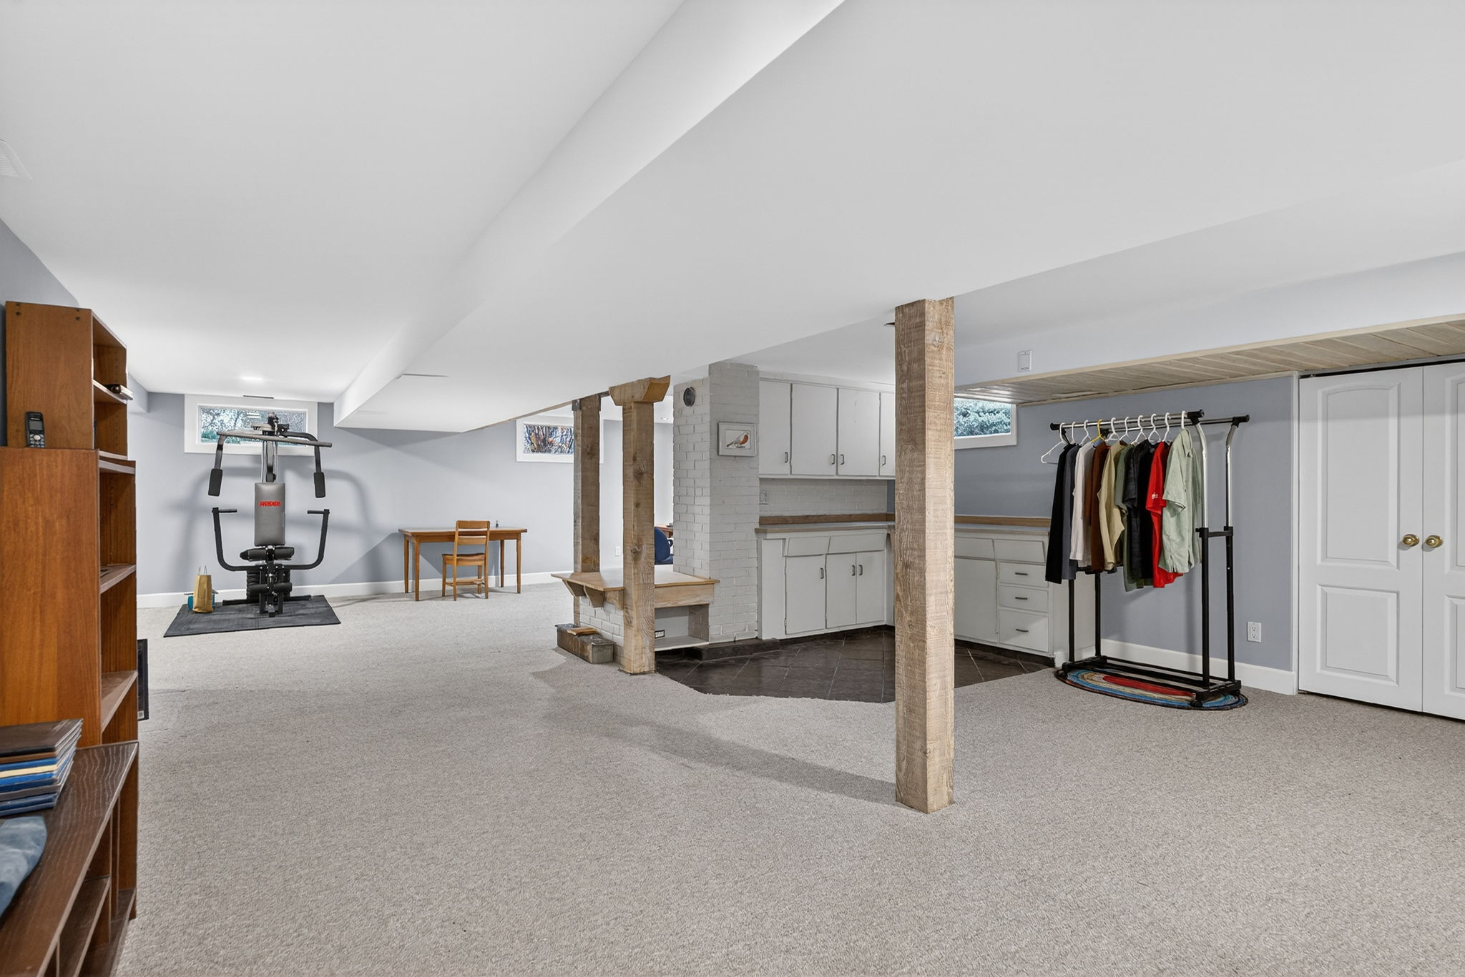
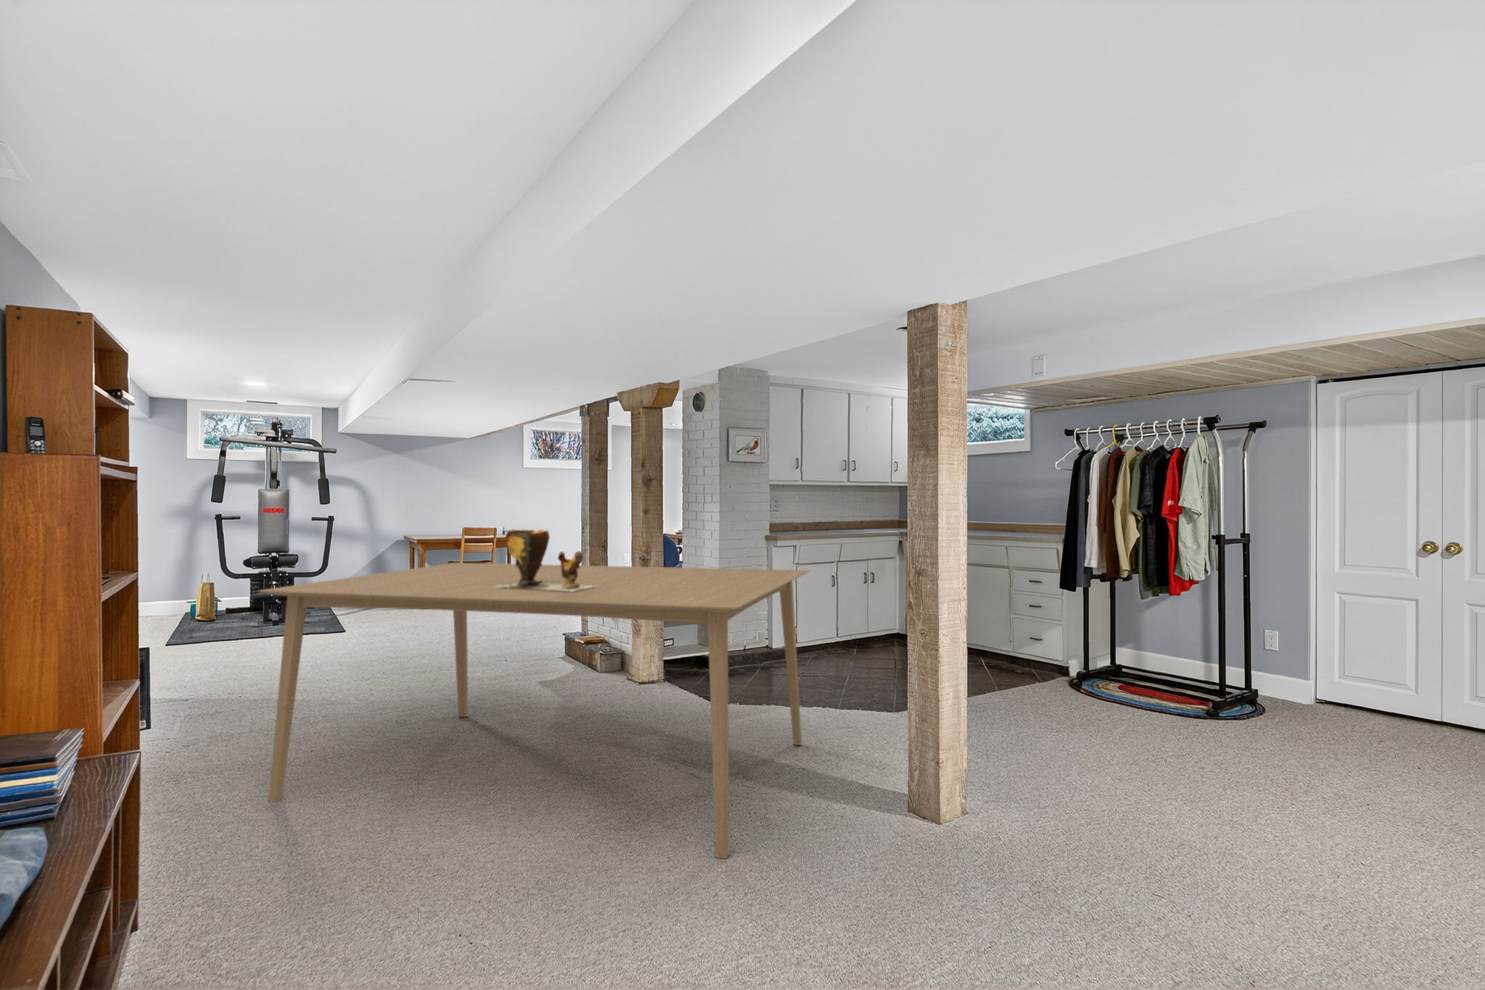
+ dining table (562, 614)
+ clay pot (543, 557)
